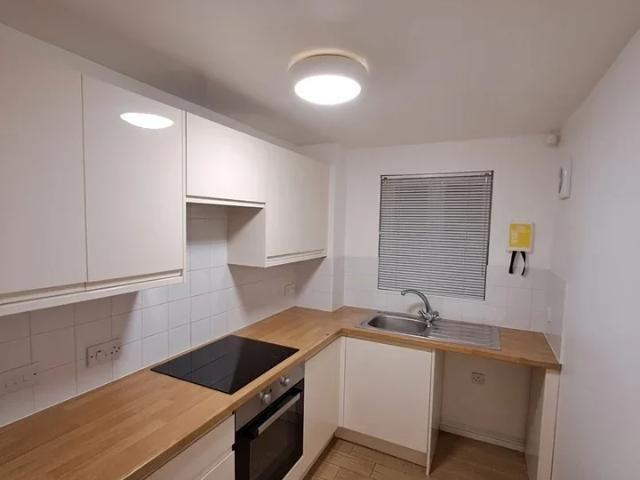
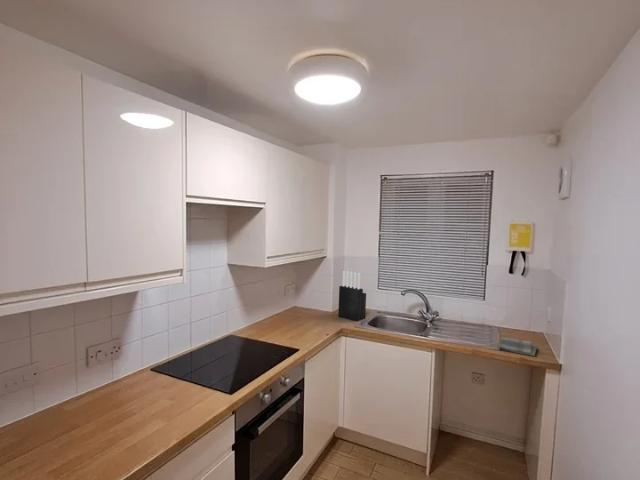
+ knife block (353, 294)
+ dish towel (517, 345)
